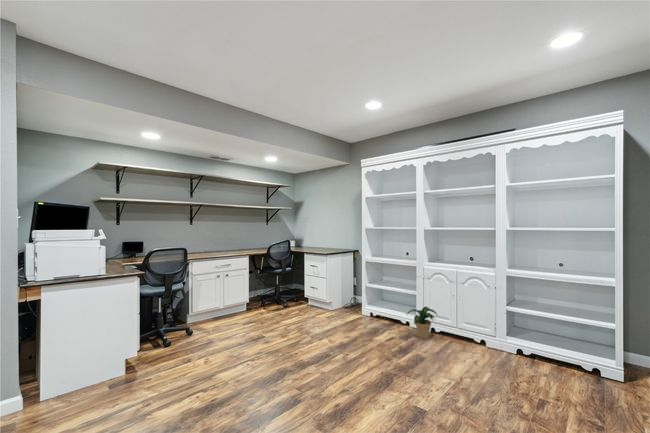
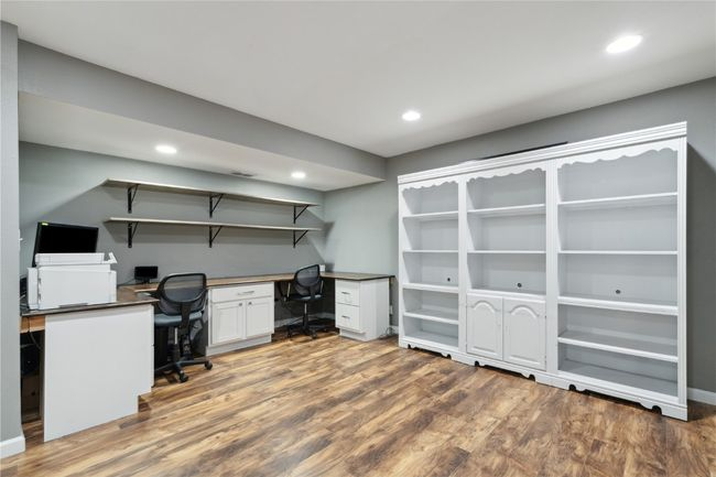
- potted plant (423, 322)
